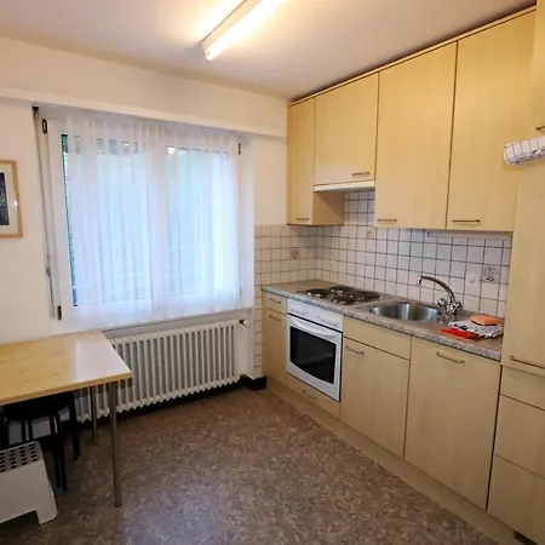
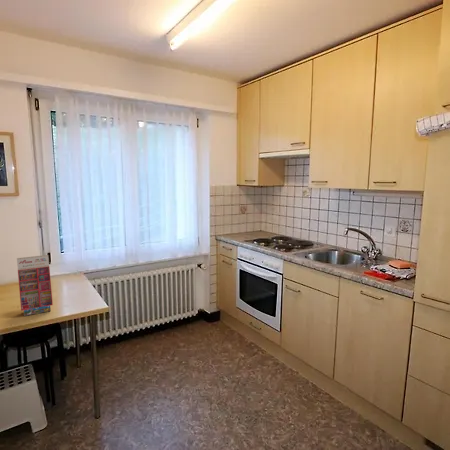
+ gift box (35, 284)
